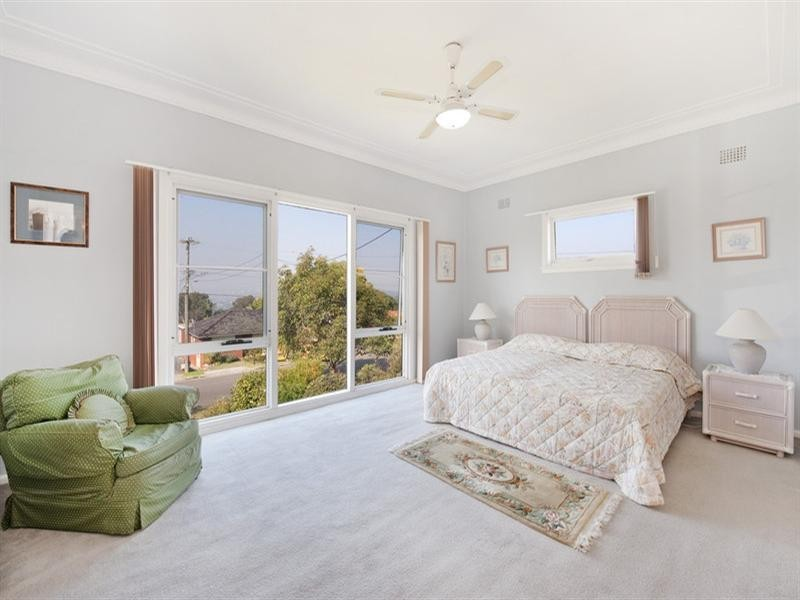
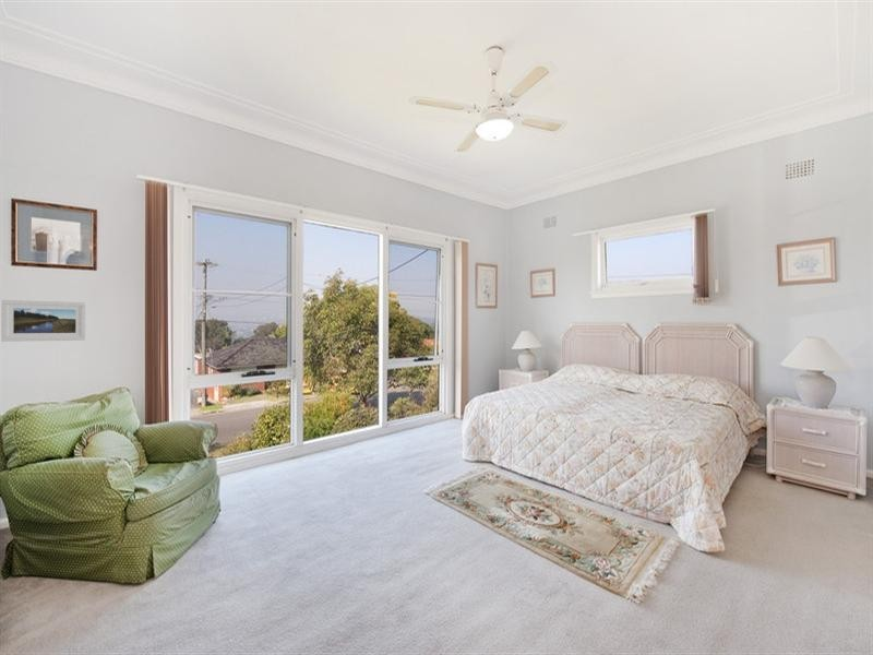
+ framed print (46, 321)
